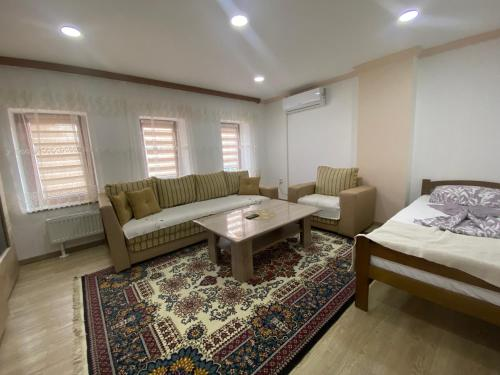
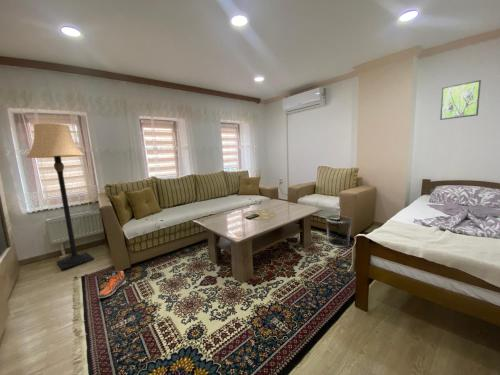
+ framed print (459, 101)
+ sneaker (111, 281)
+ waste bin (338, 231)
+ lamp (64, 196)
